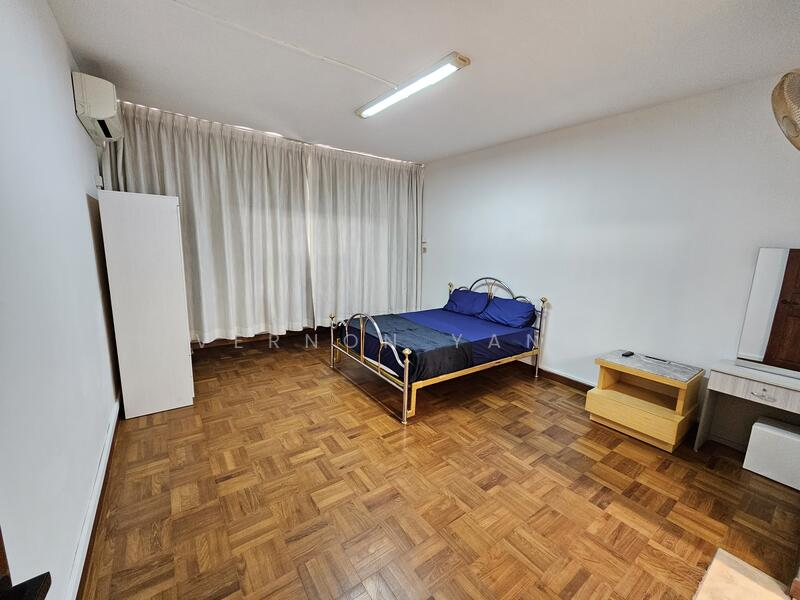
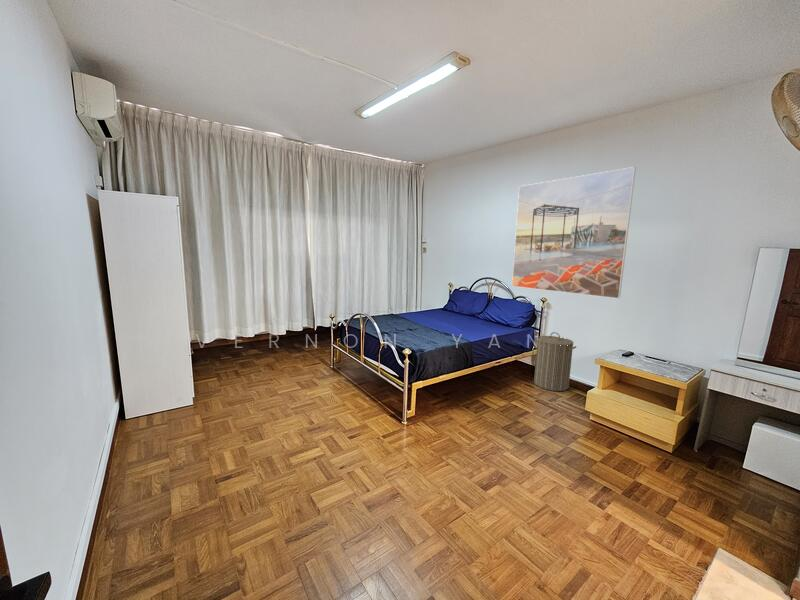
+ laundry hamper (553, 358)
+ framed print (564, 236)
